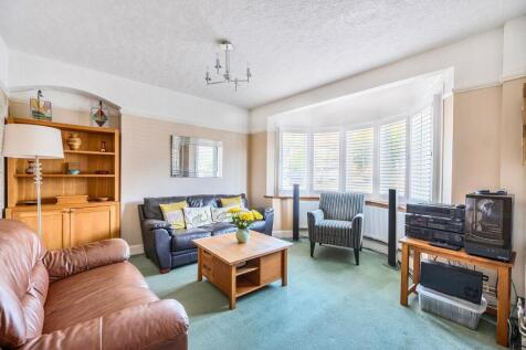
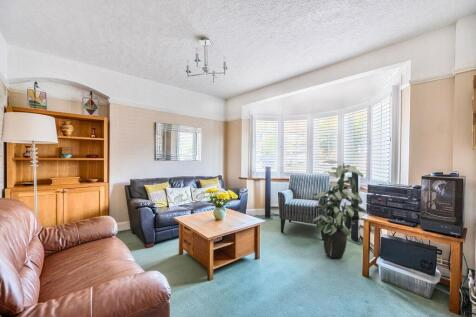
+ indoor plant (335, 207)
